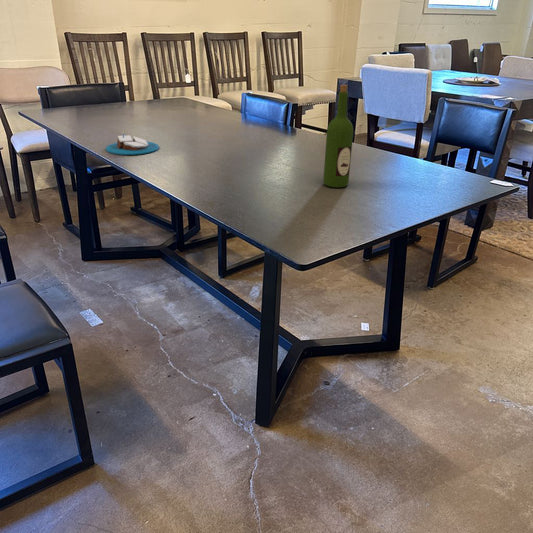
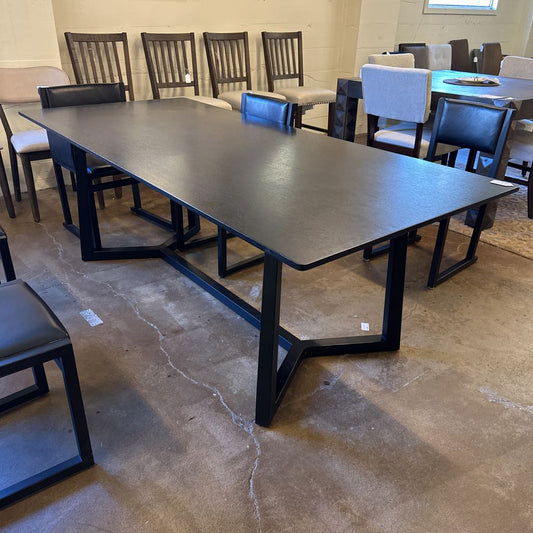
- candle (131, 139)
- wine bottle (339, 136)
